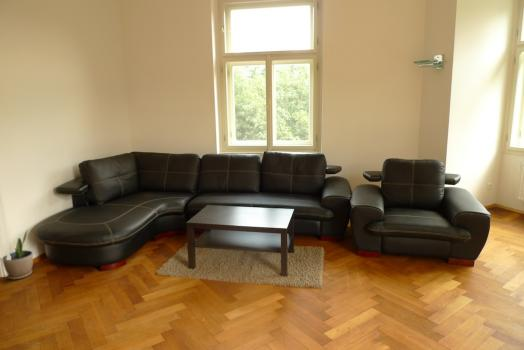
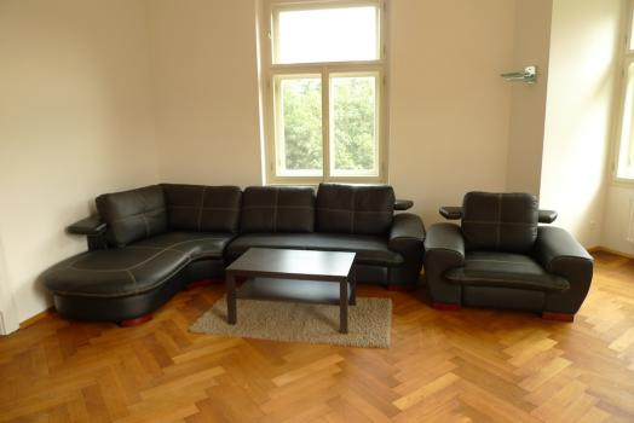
- potted plant (17, 254)
